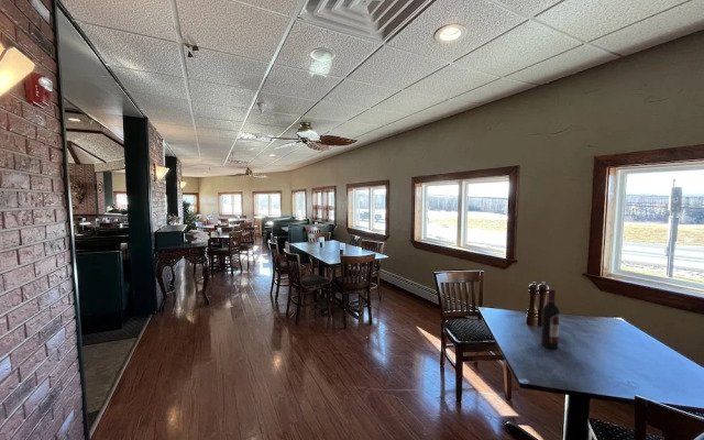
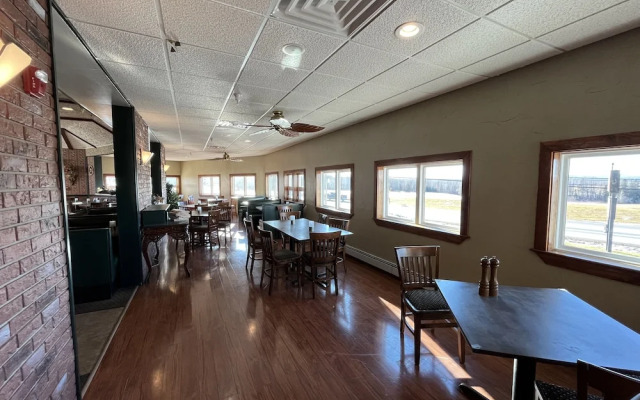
- wine bottle (550, 317)
